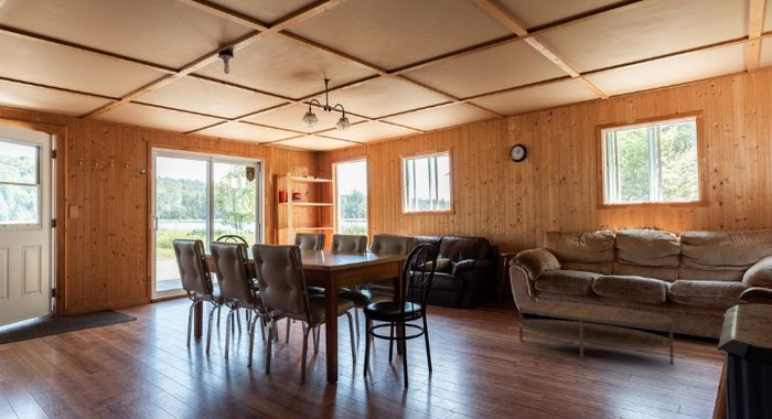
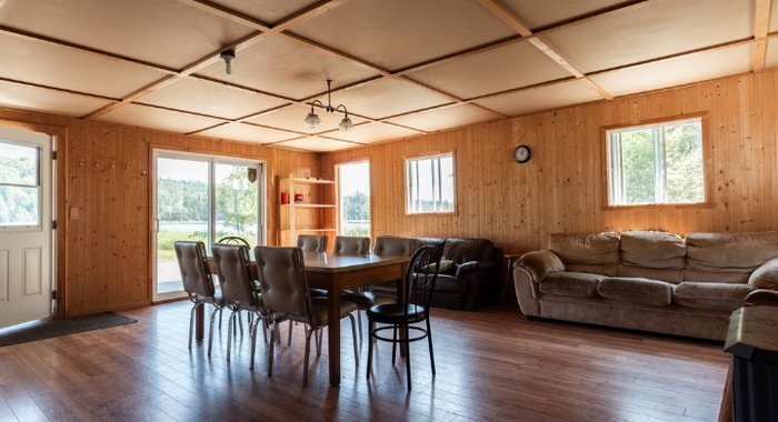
- coffee table (589, 331)
